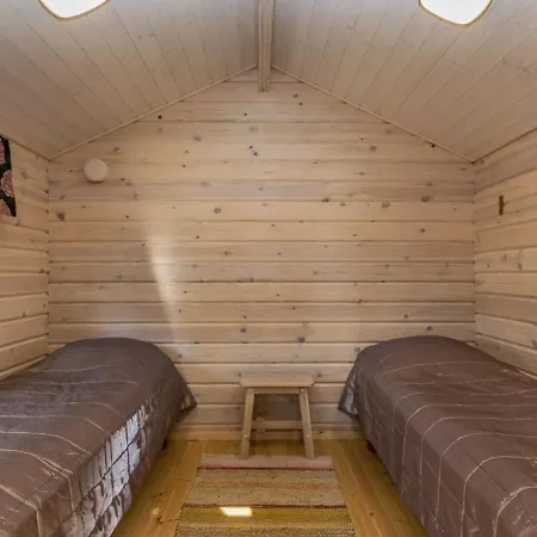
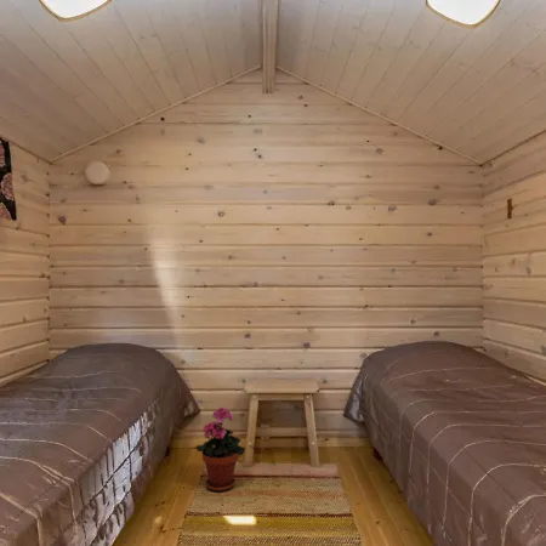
+ potted plant (220, 445)
